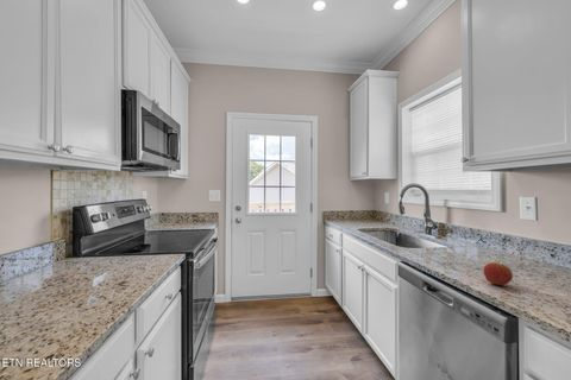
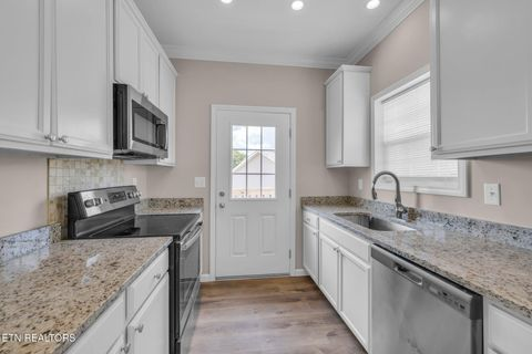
- apple (497, 273)
